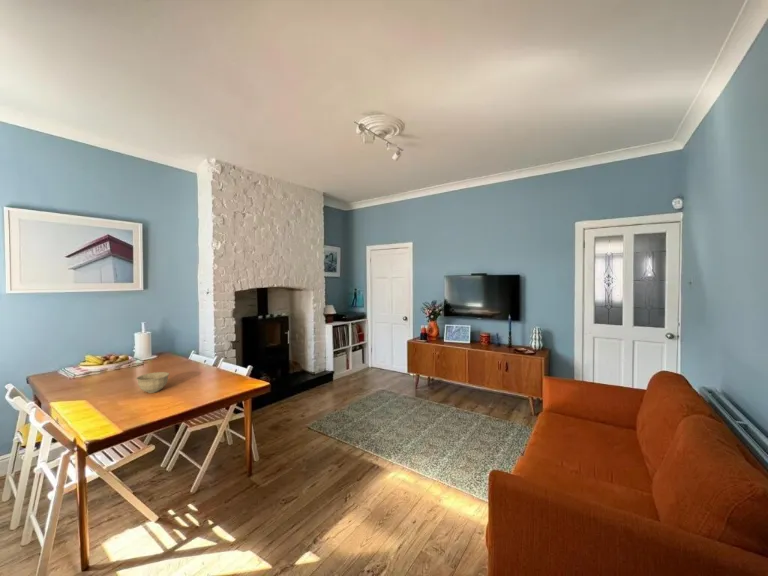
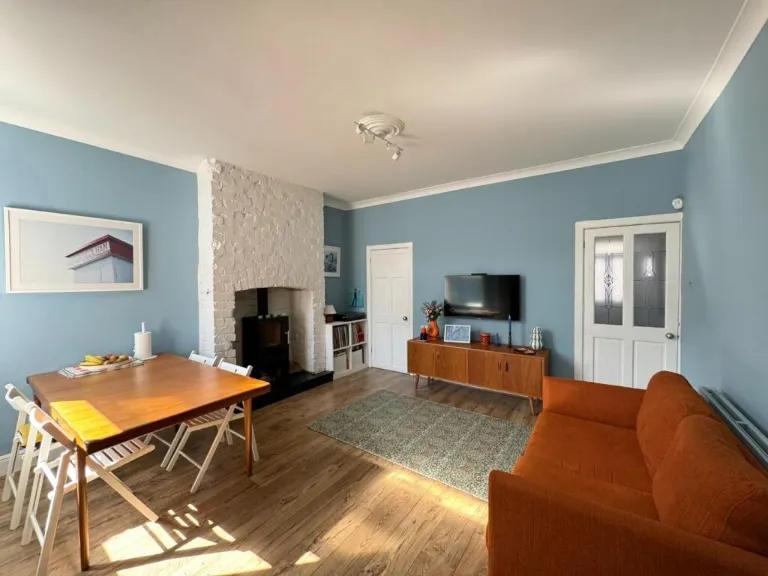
- bowl (153, 383)
